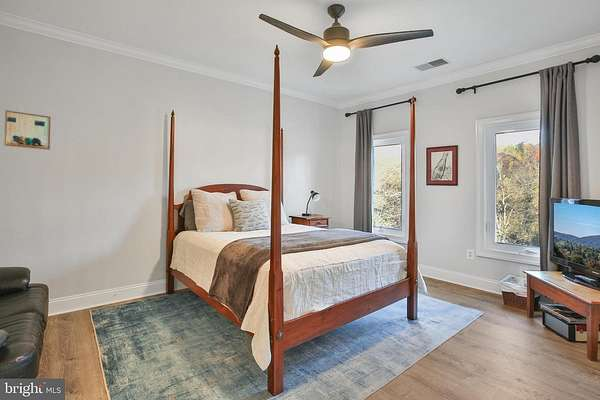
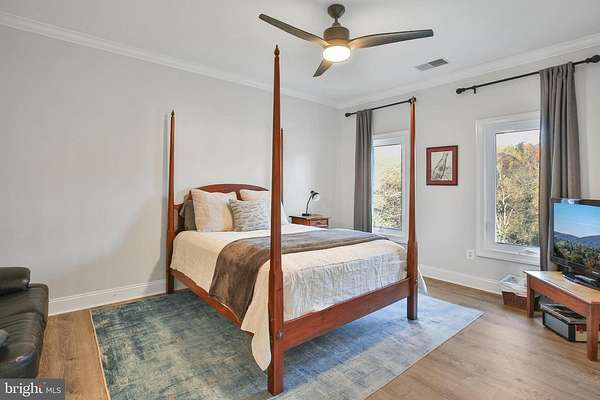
- wall art (28, 130)
